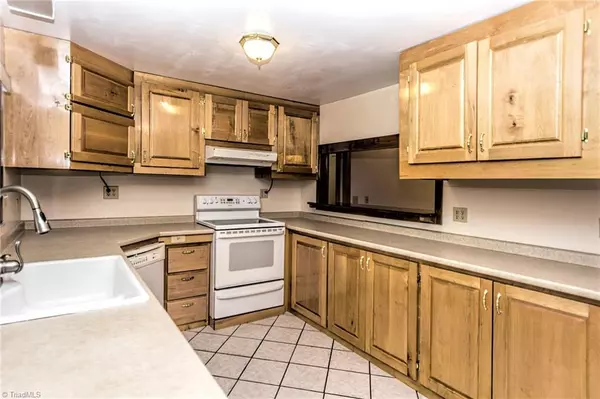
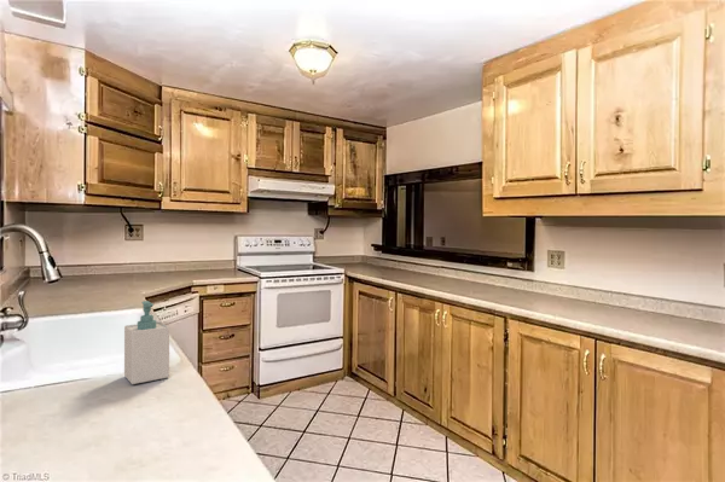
+ soap bottle (146, 338)
